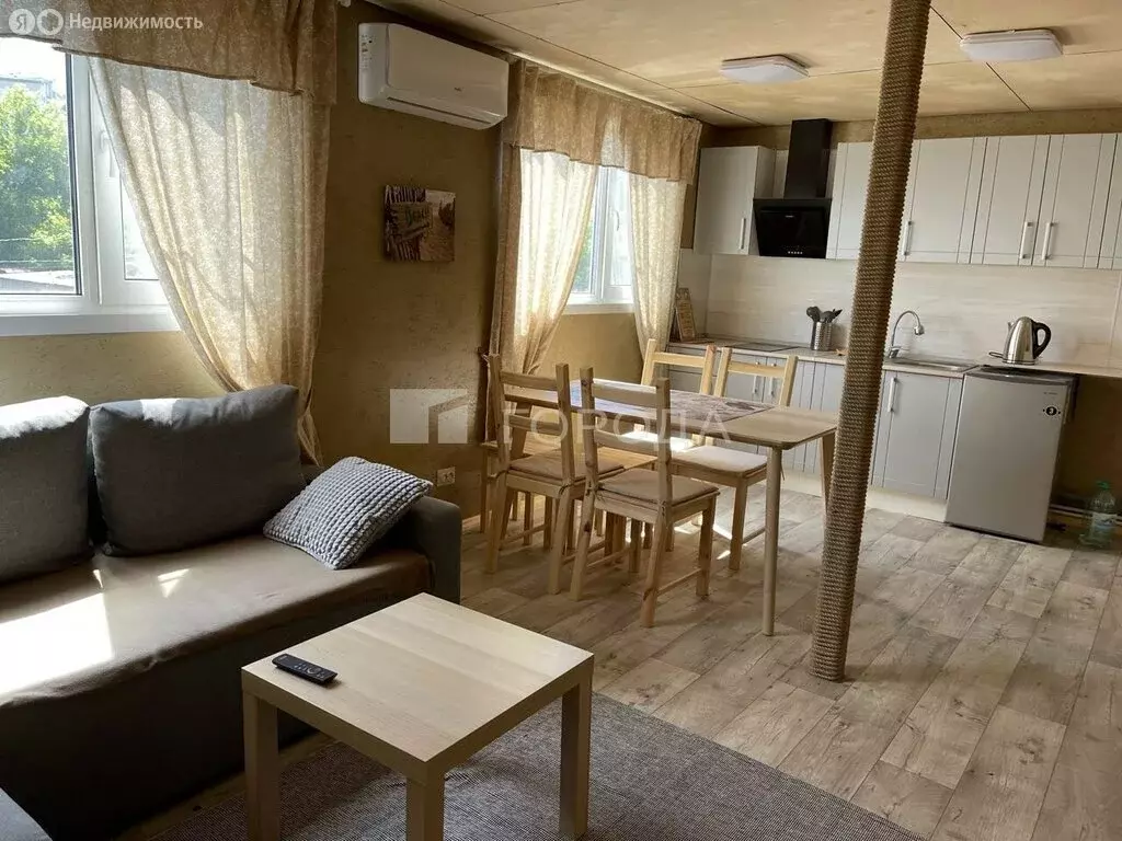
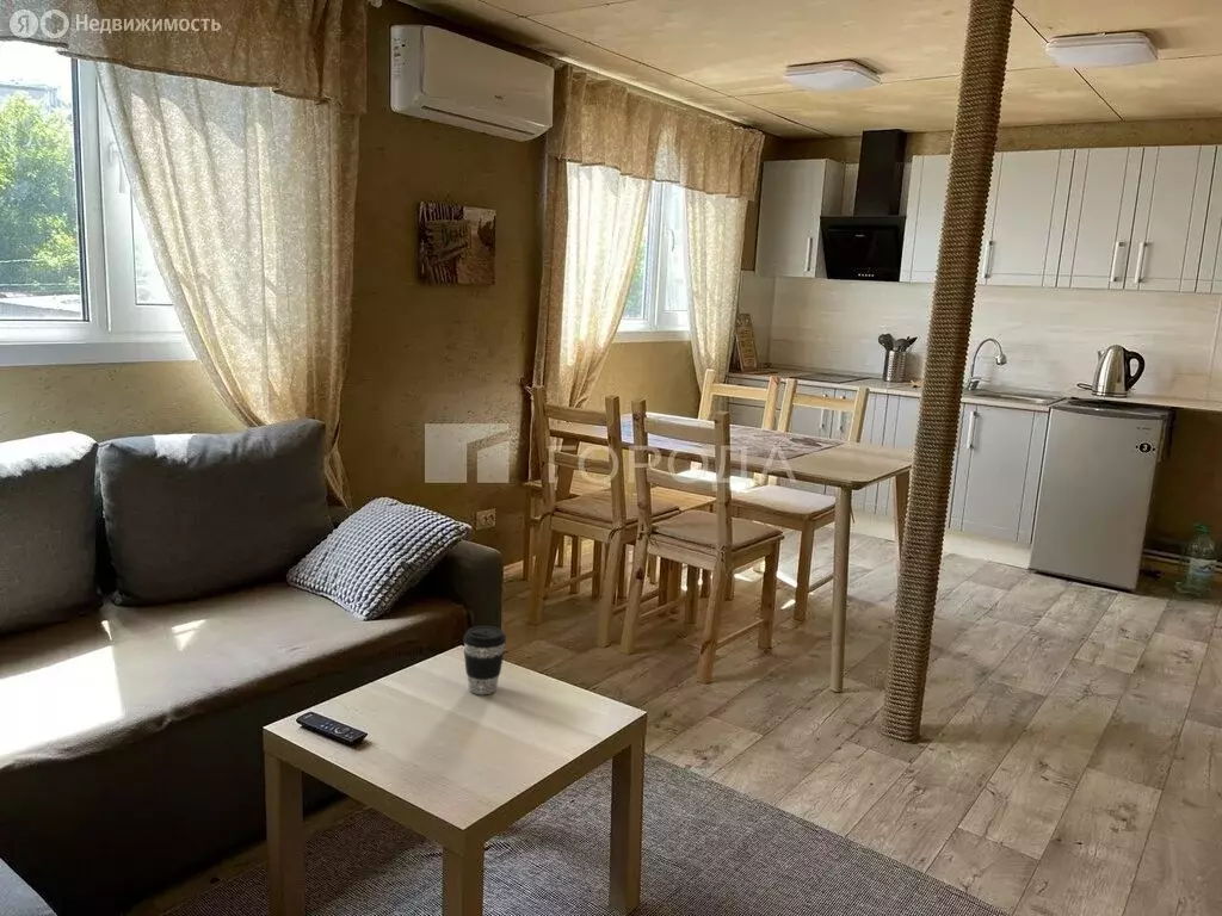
+ coffee cup (483, 660)
